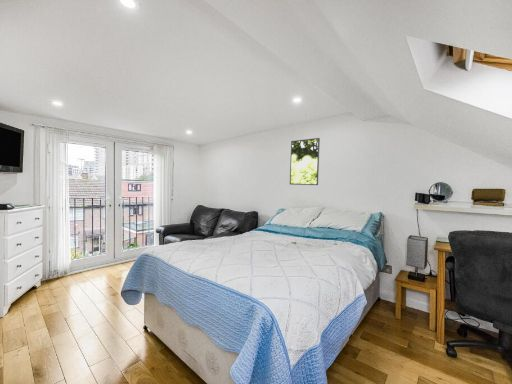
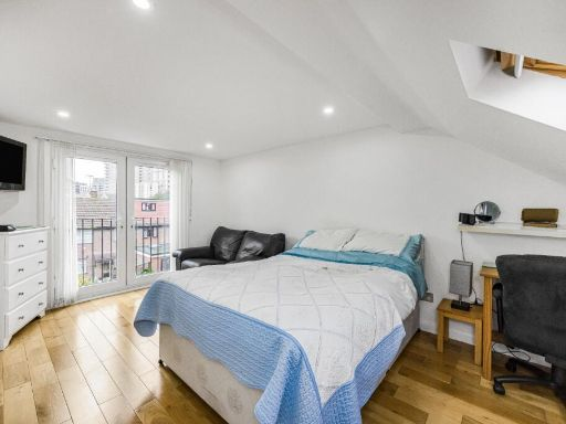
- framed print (304, 162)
